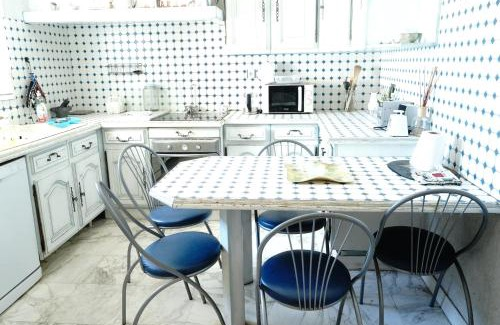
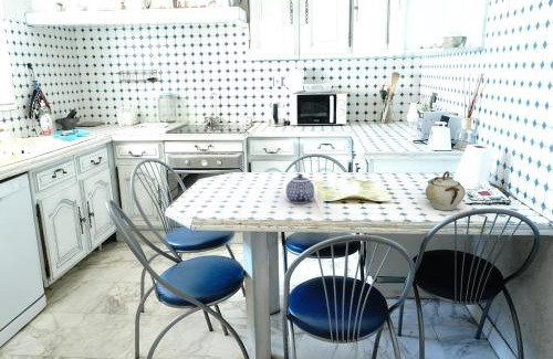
+ sugar bowl (445, 189)
+ teapot (300, 187)
